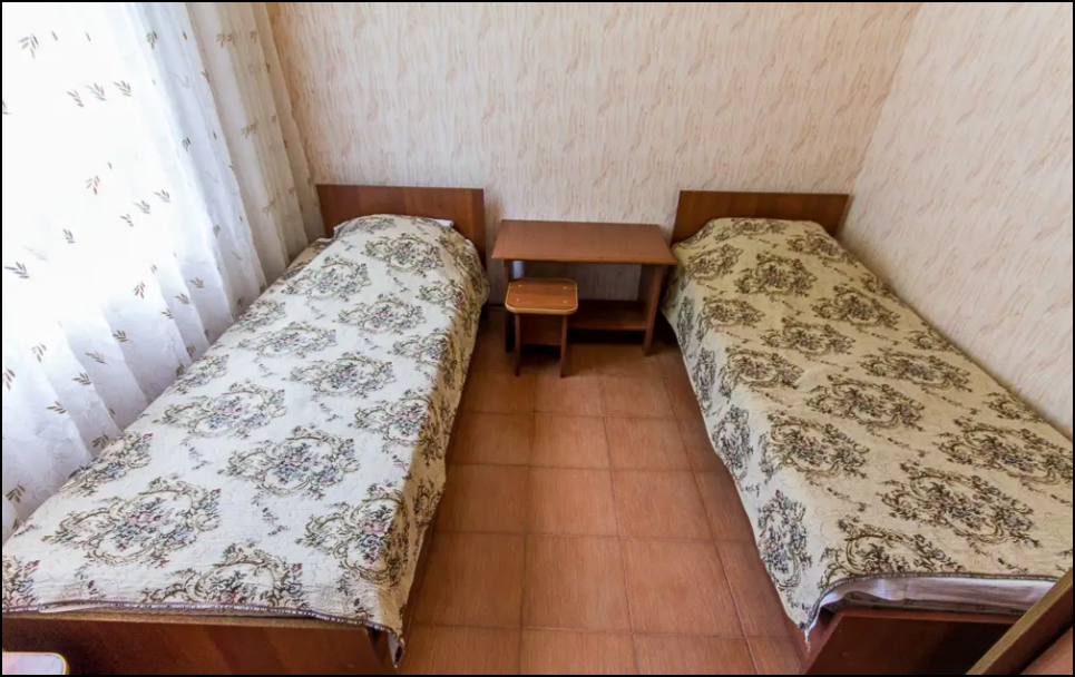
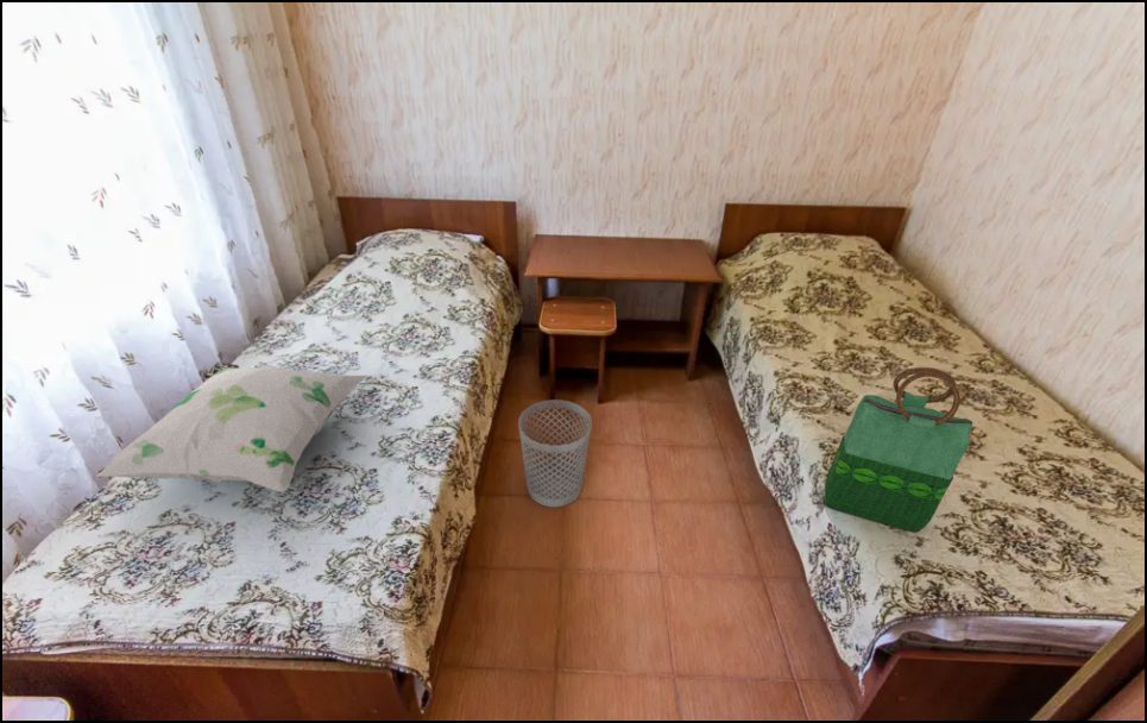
+ wastebasket (554, 454)
+ decorative pillow (245, 417)
+ tote bag (900, 447)
